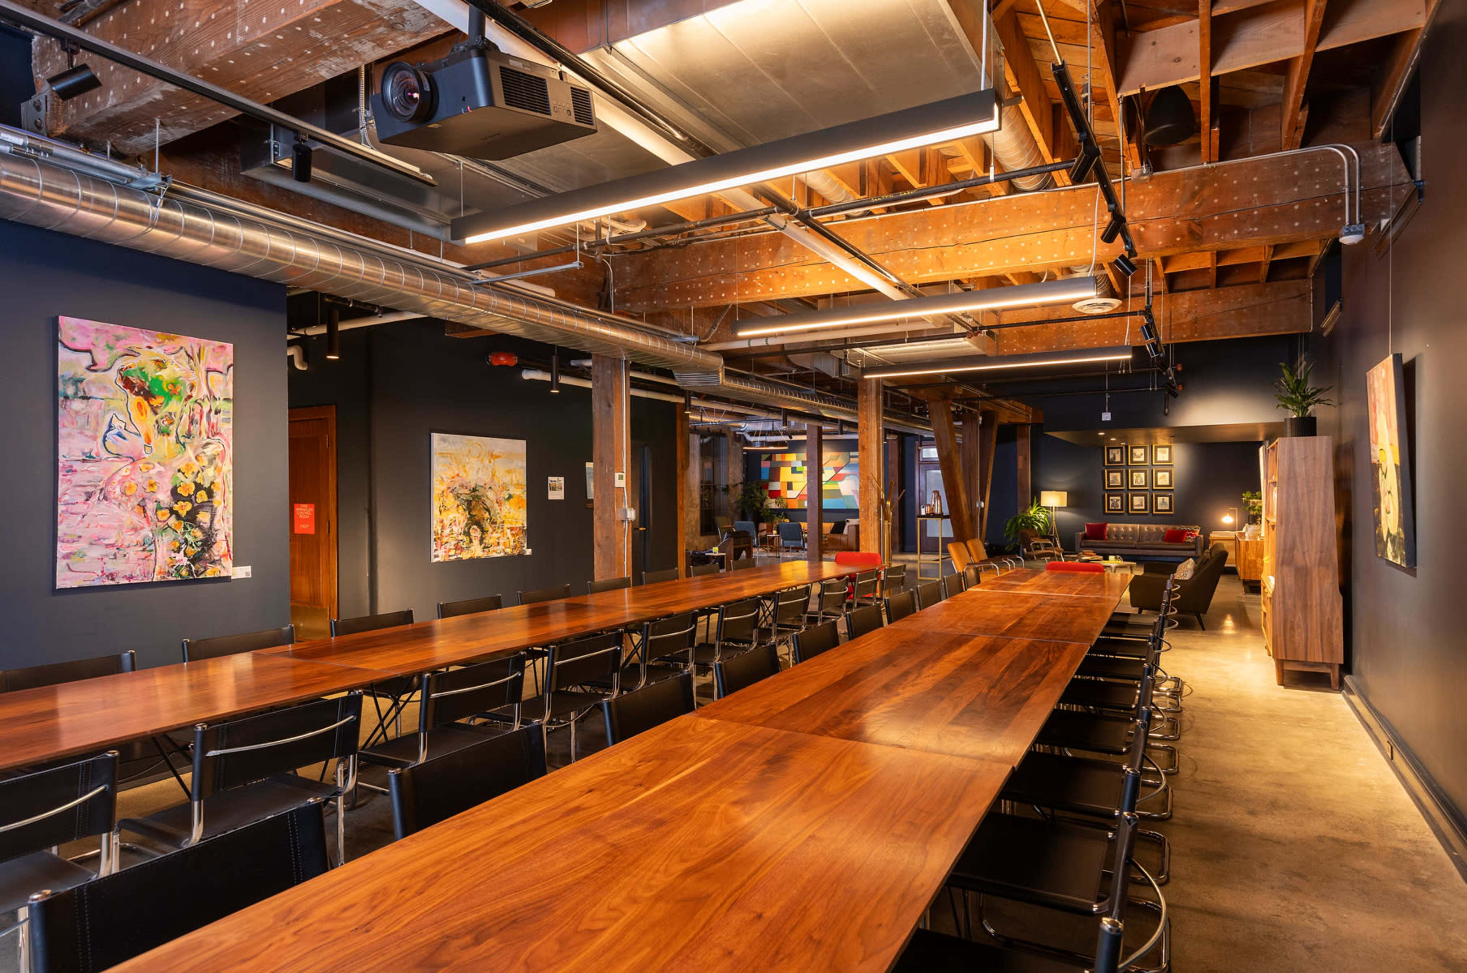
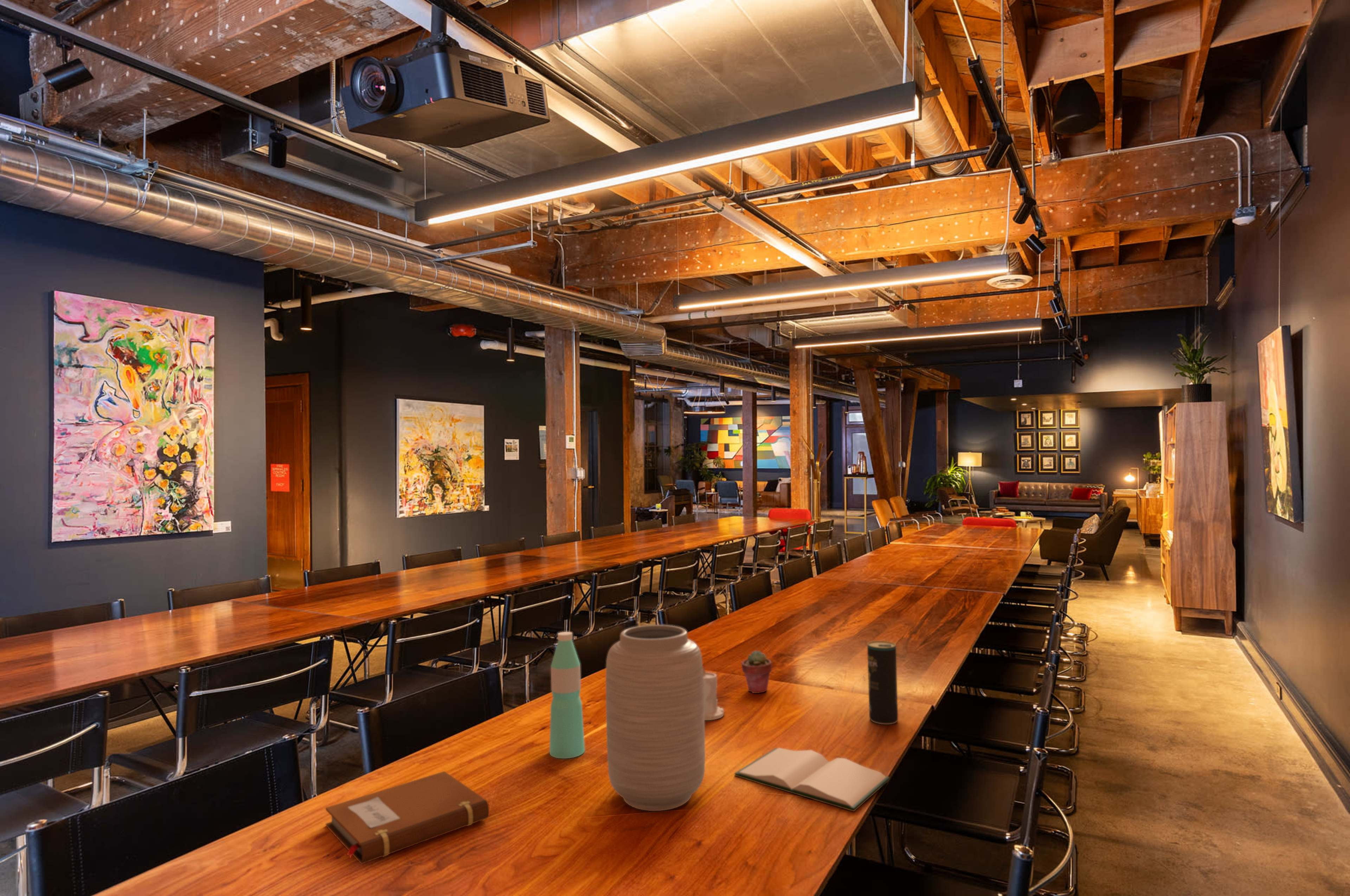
+ water bottle (566, 692)
+ hardback book (811, 772)
+ candle (706, 692)
+ vase (655, 713)
+ beverage can (882, 682)
+ notebook (405, 814)
+ potted succulent (757, 670)
